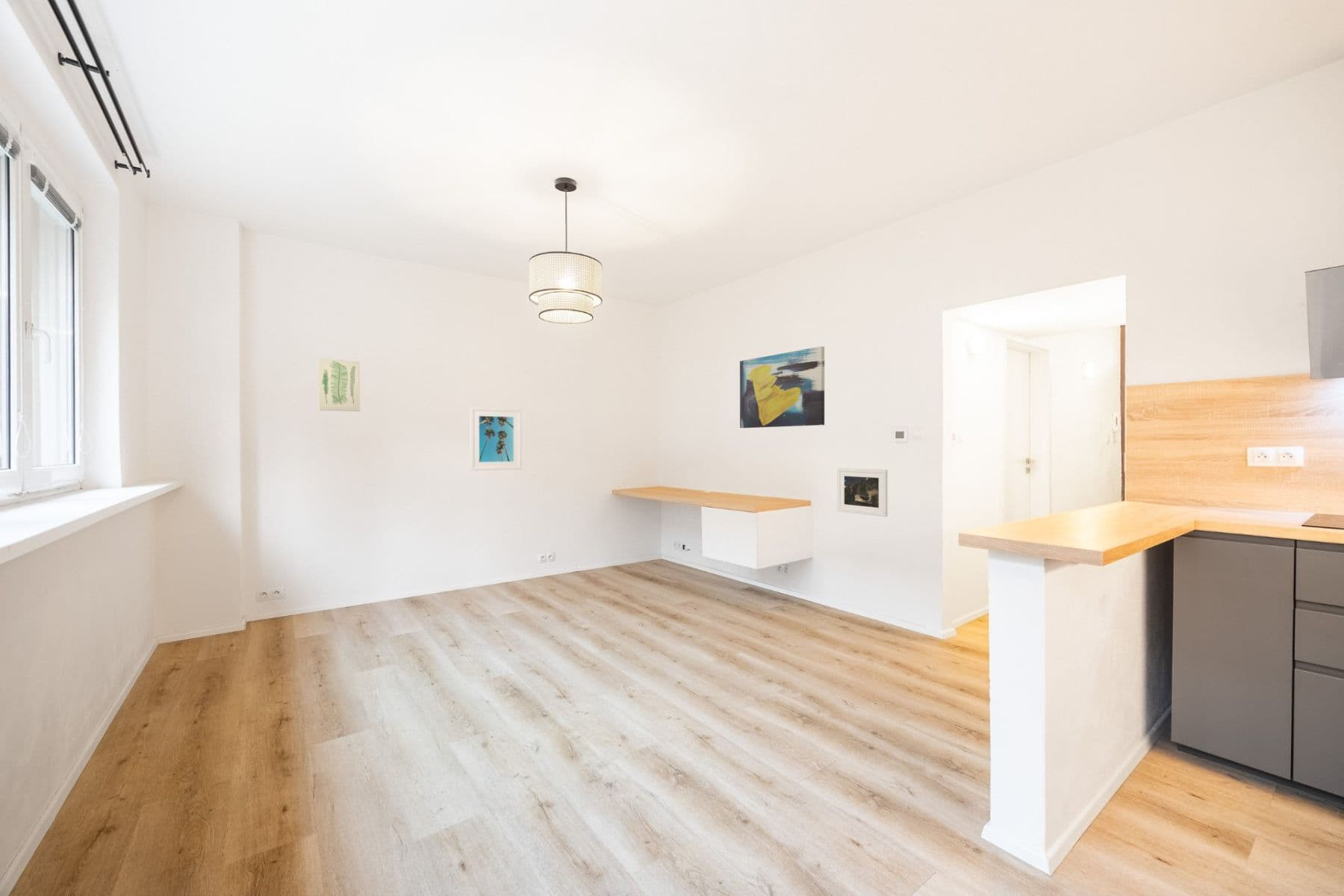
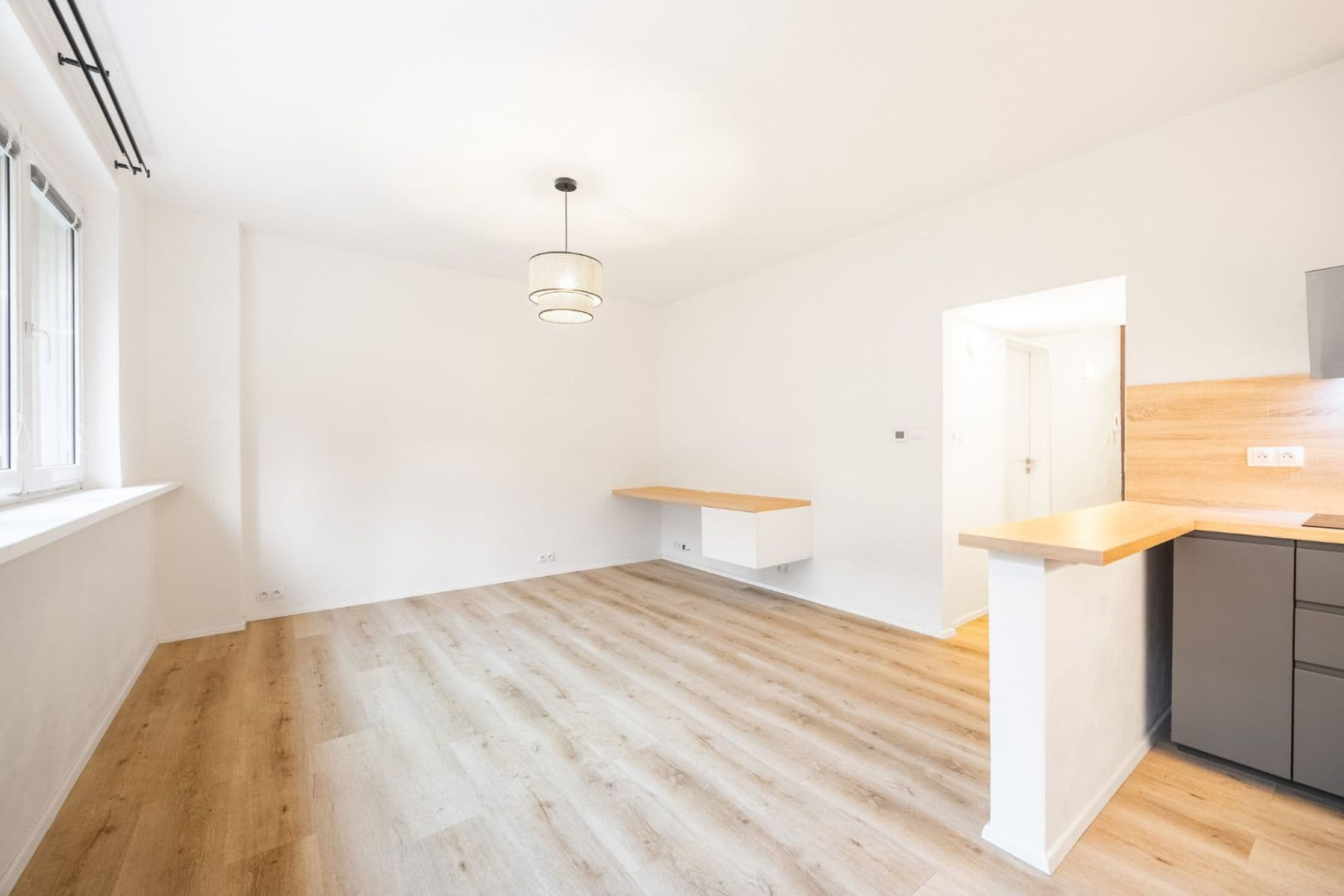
- wall art (340, 385)
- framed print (861, 491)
- wall art (779, 391)
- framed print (496, 439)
